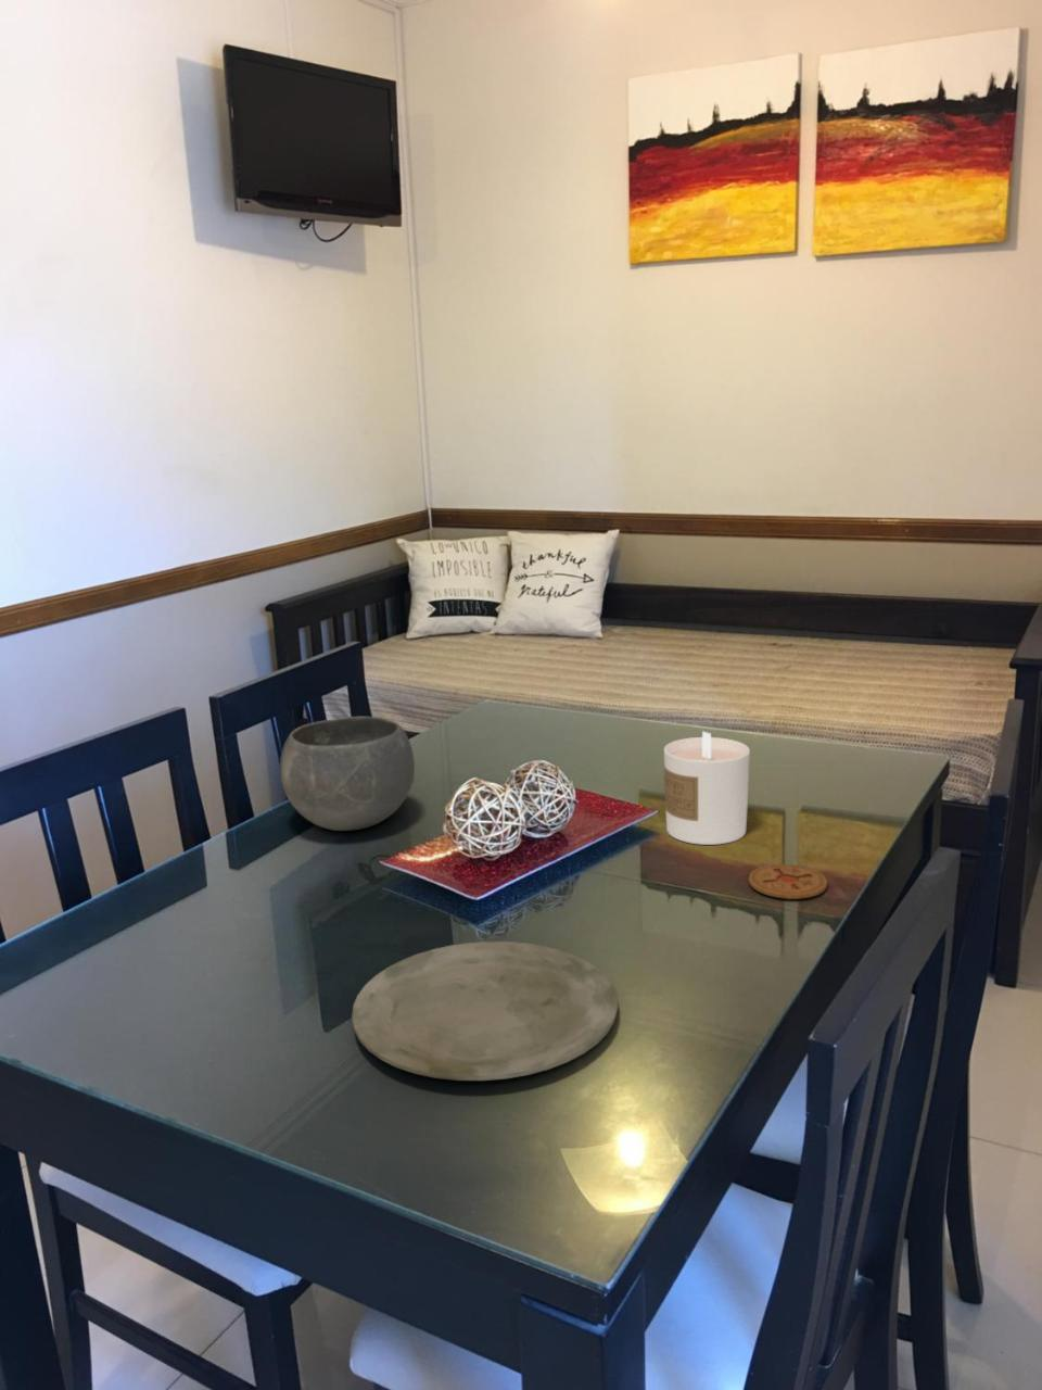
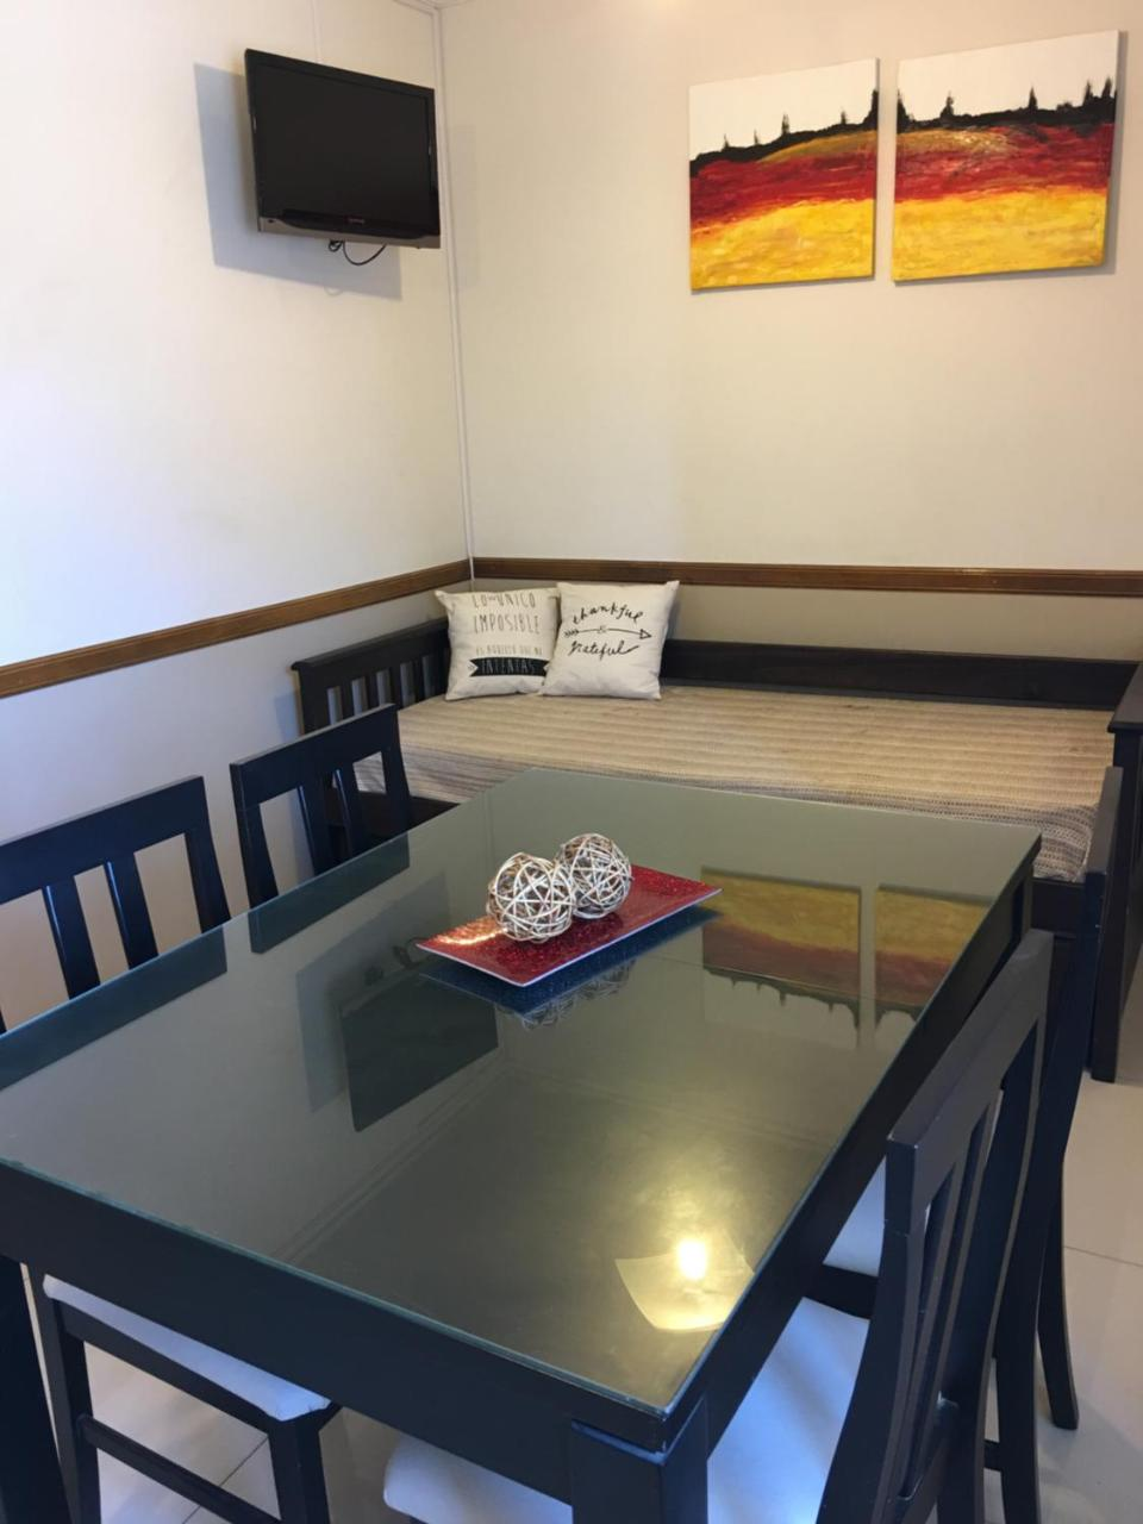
- coaster (787, 881)
- candle (706, 781)
- plate (485, 1008)
- bowl (348, 776)
